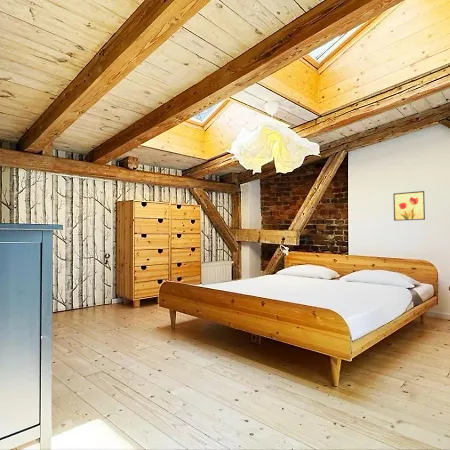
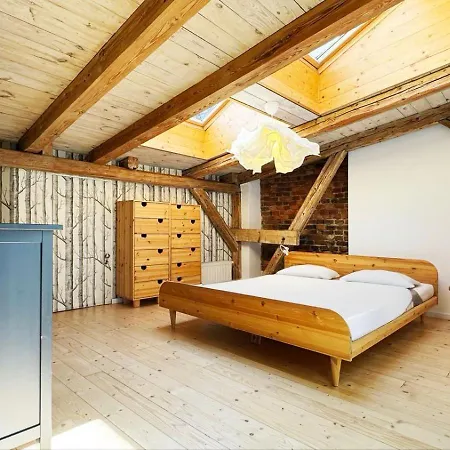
- wall art (408, 206)
